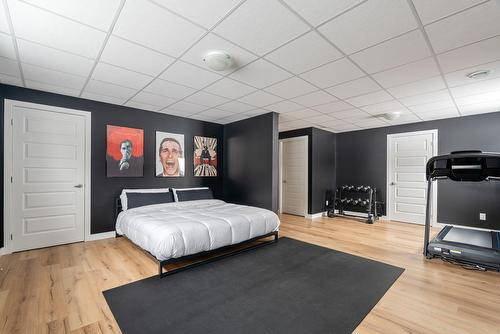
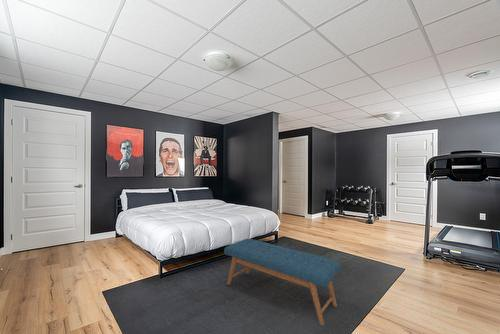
+ bench (277, 272)
